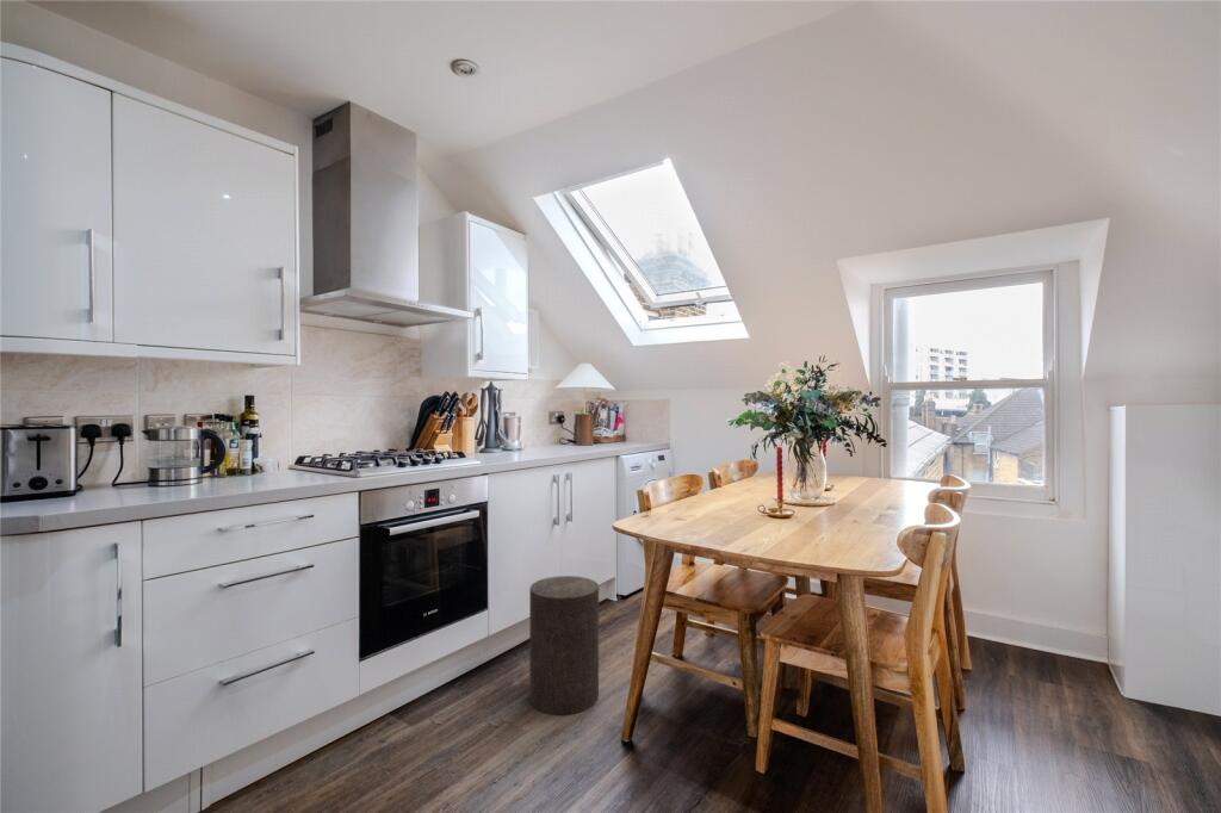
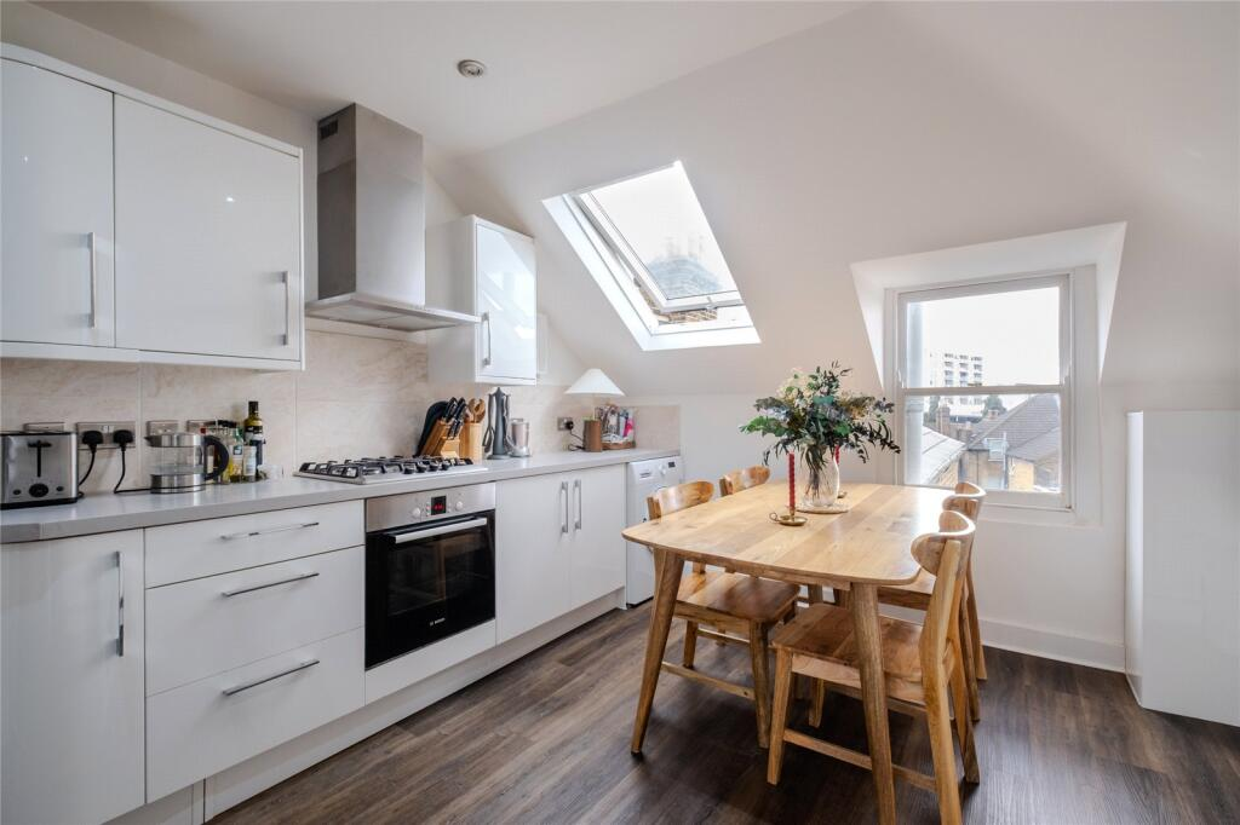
- stool (564, 640)
